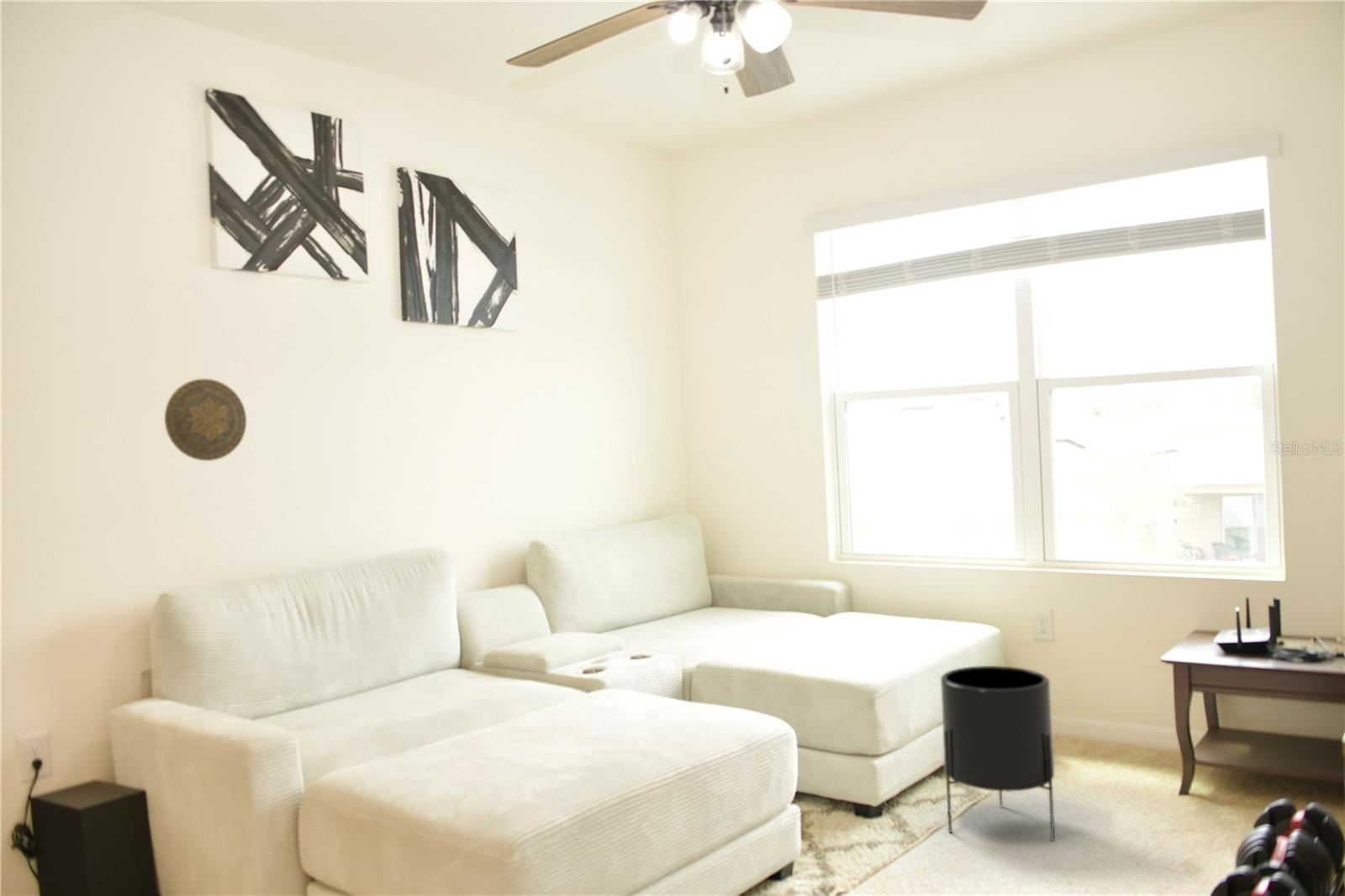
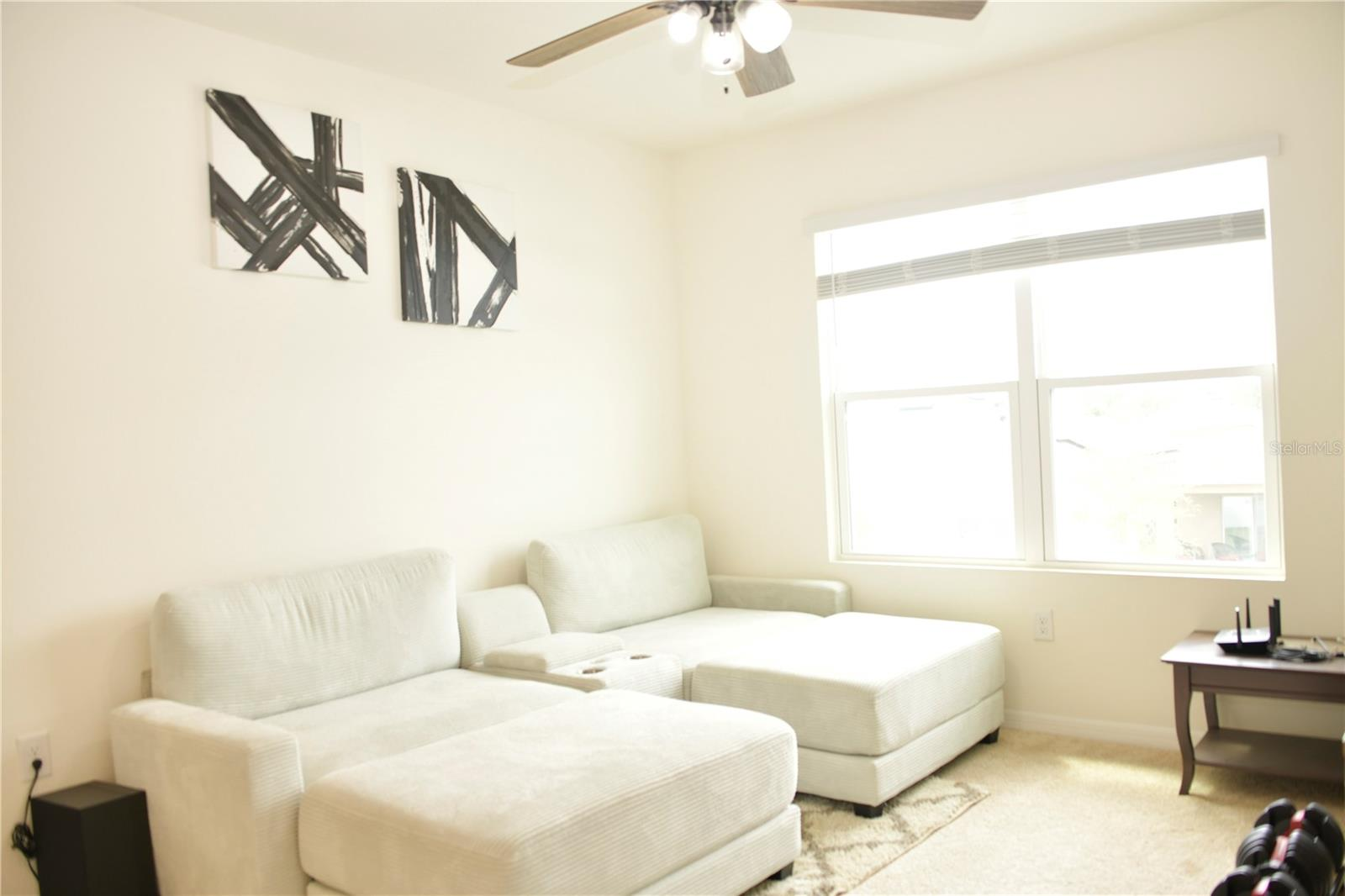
- decorative plate (208, 419)
- planter (999, 751)
